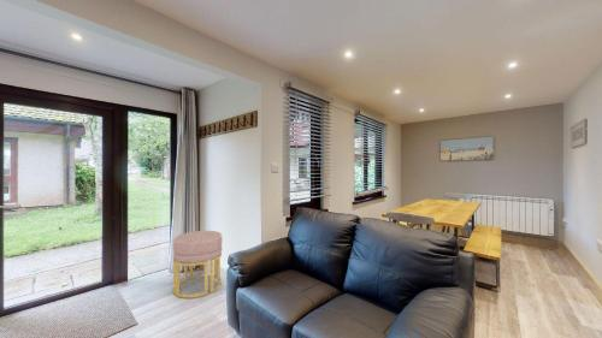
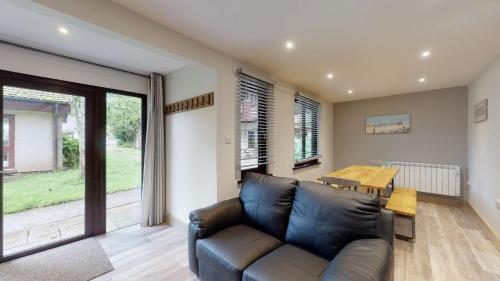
- ottoman (197, 261)
